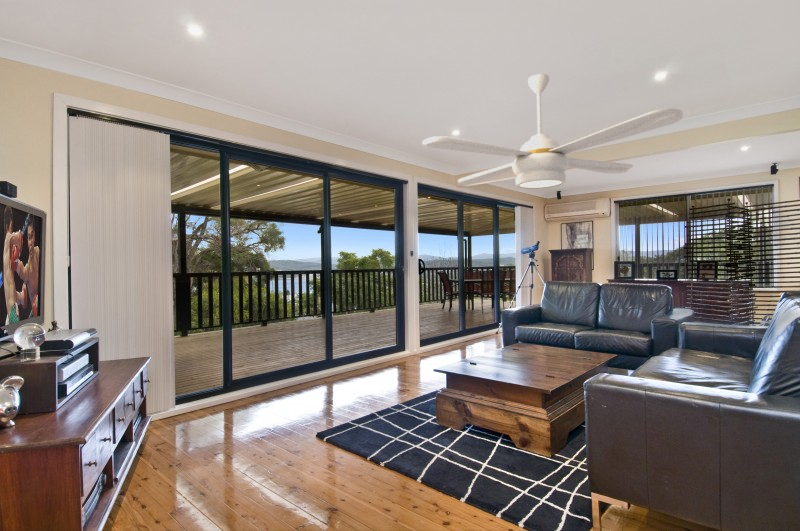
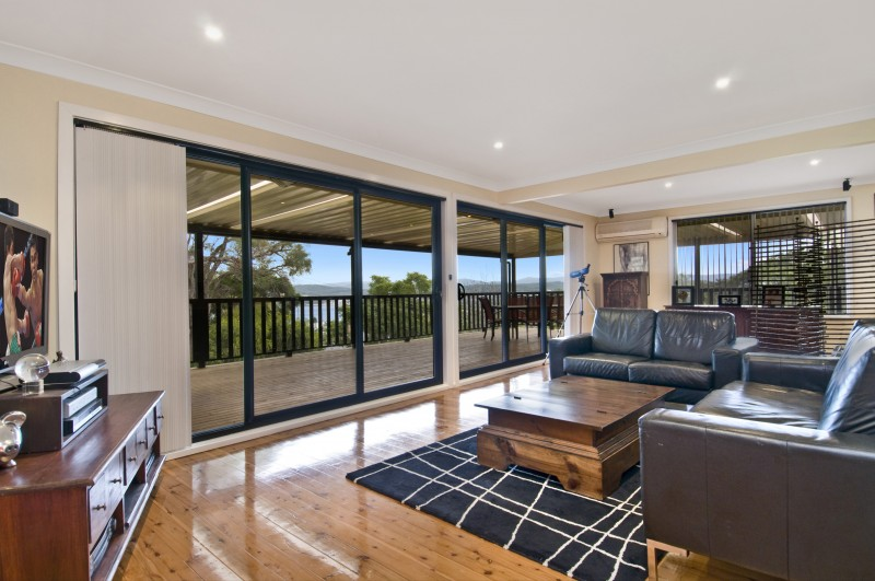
- ceiling fan (539, 131)
